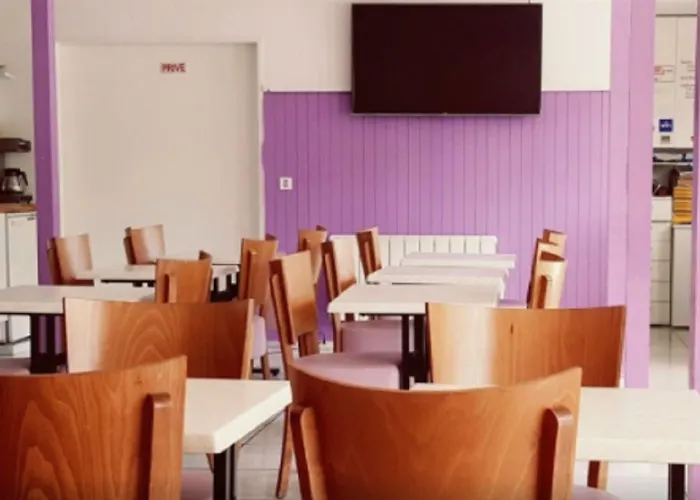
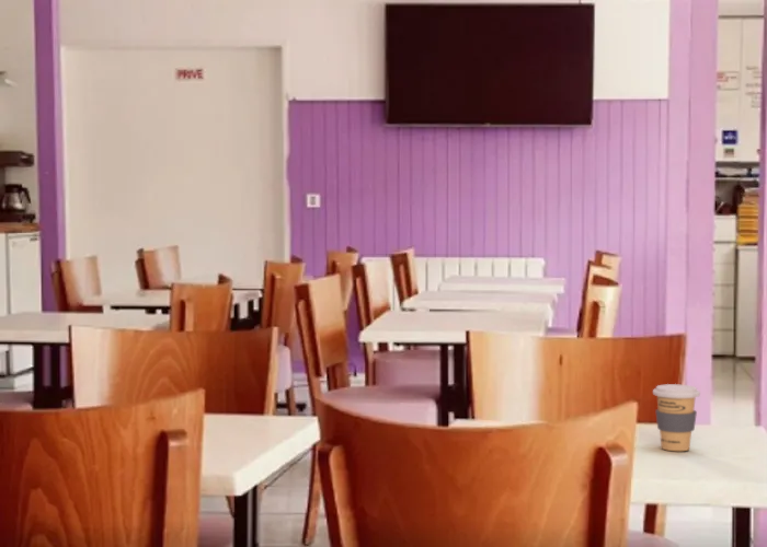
+ coffee cup (675, 417)
